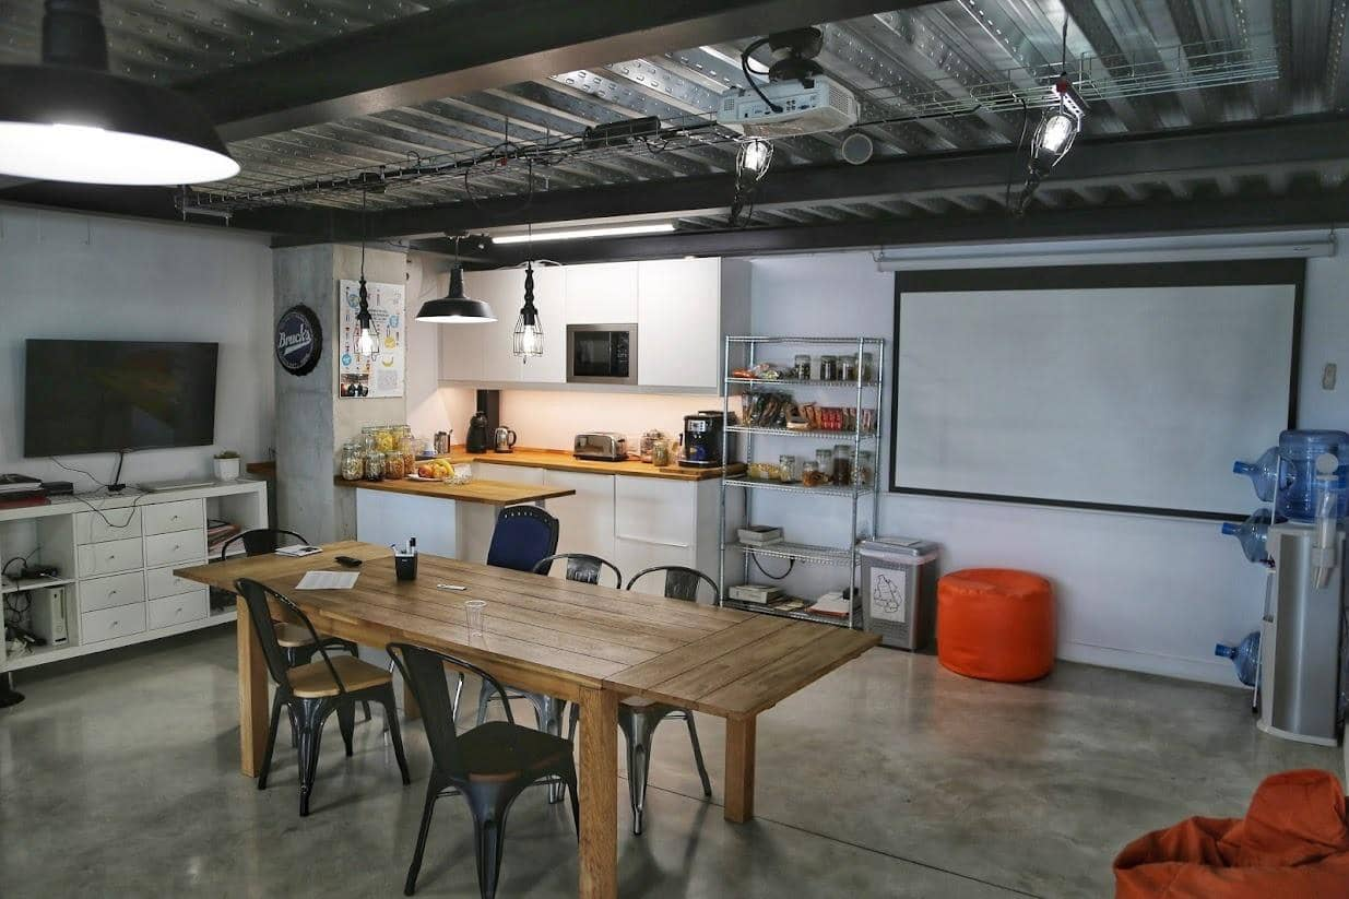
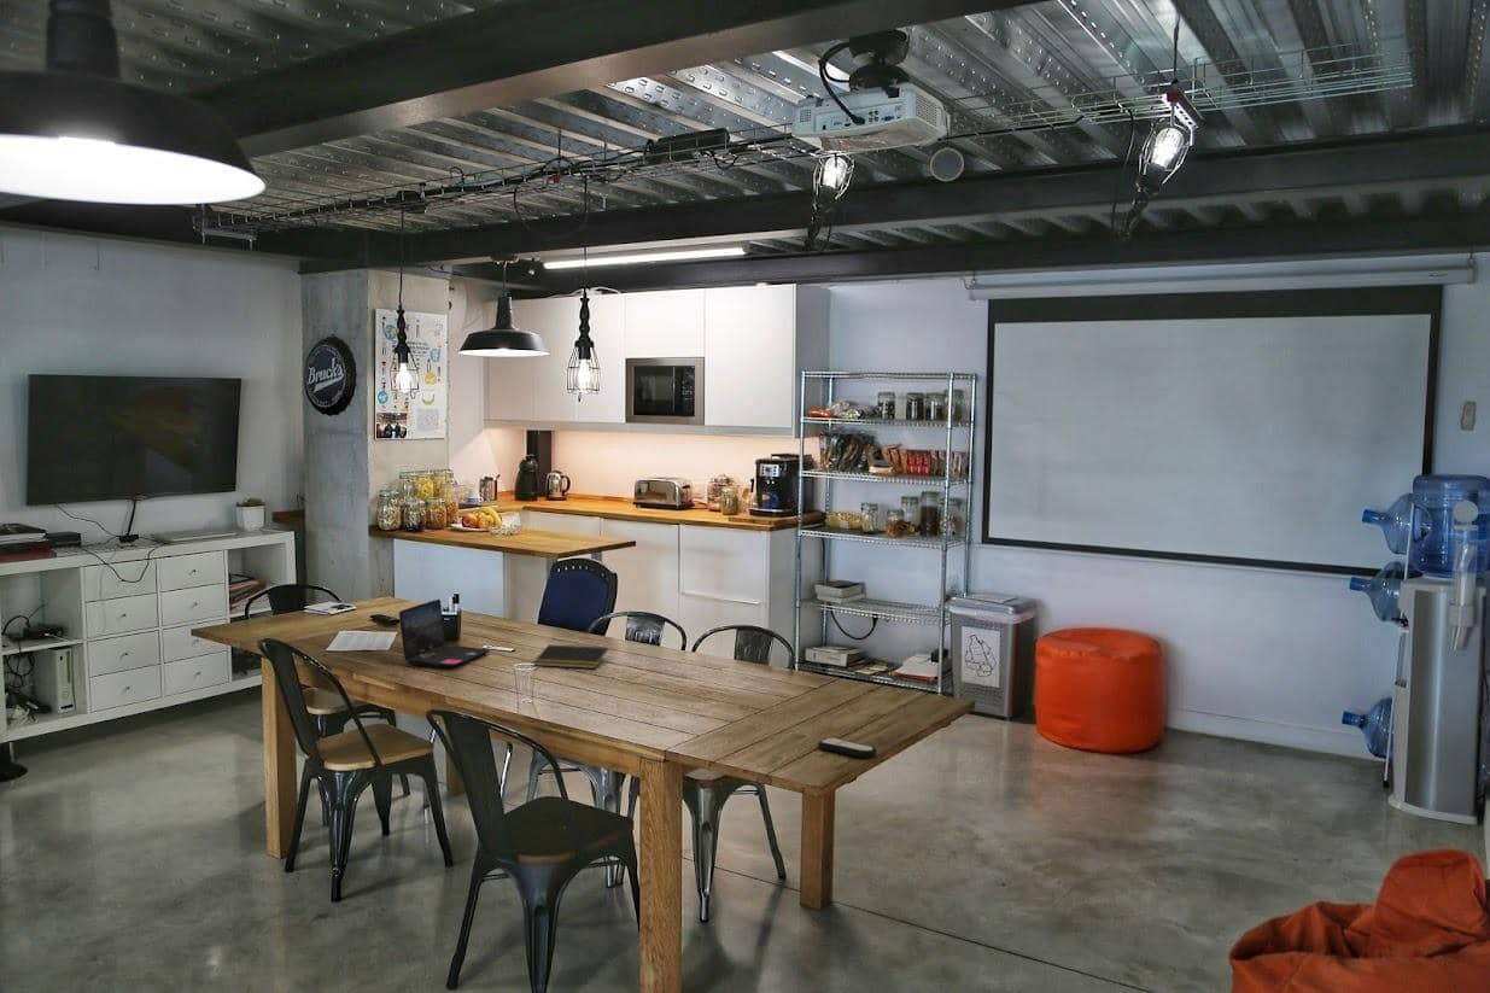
+ notepad (571, 655)
+ laptop (443, 632)
+ remote control (847, 747)
